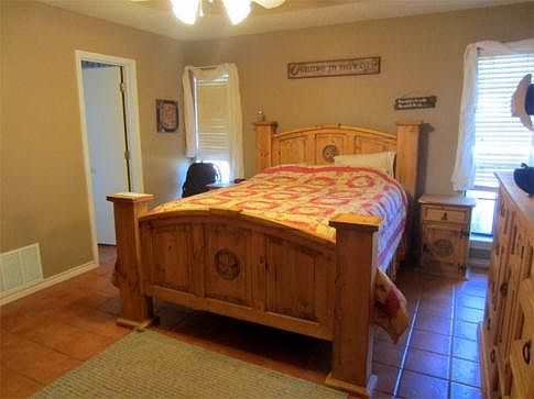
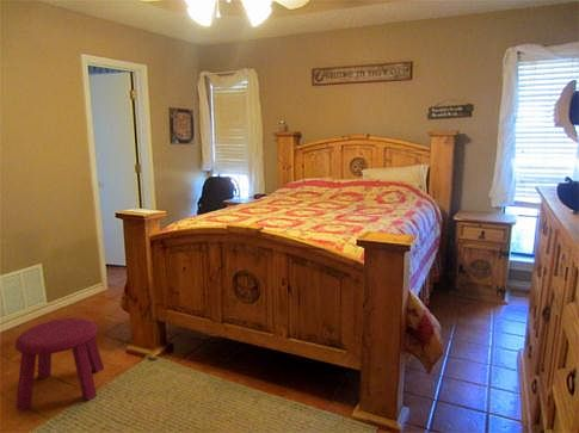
+ stool (56, 352)
